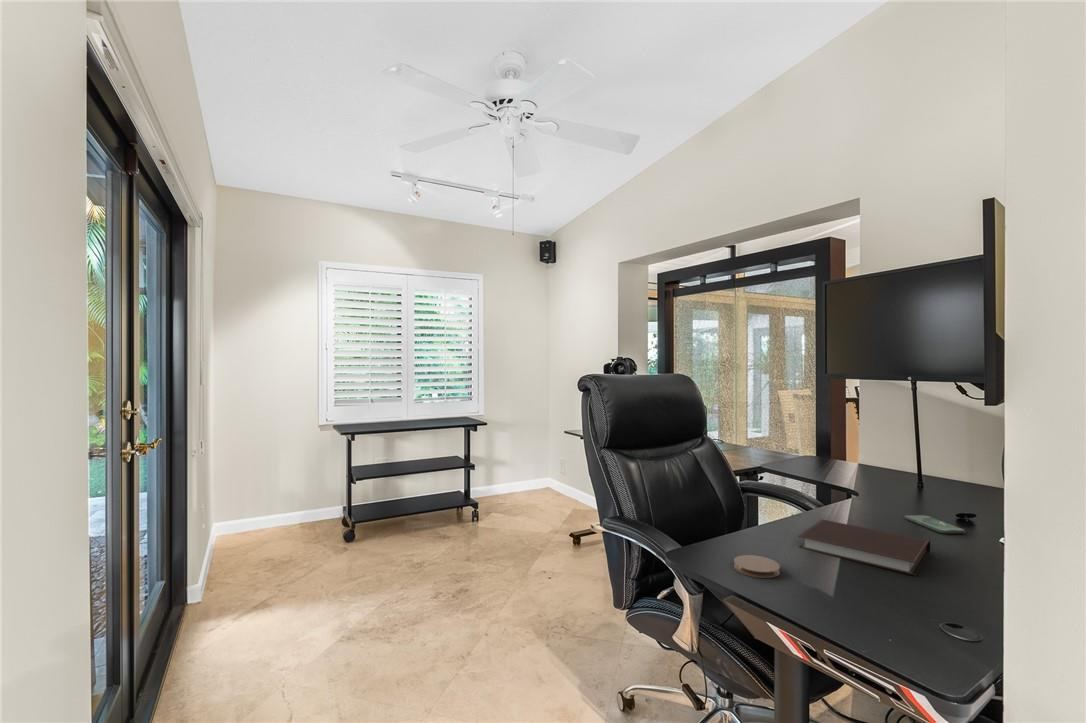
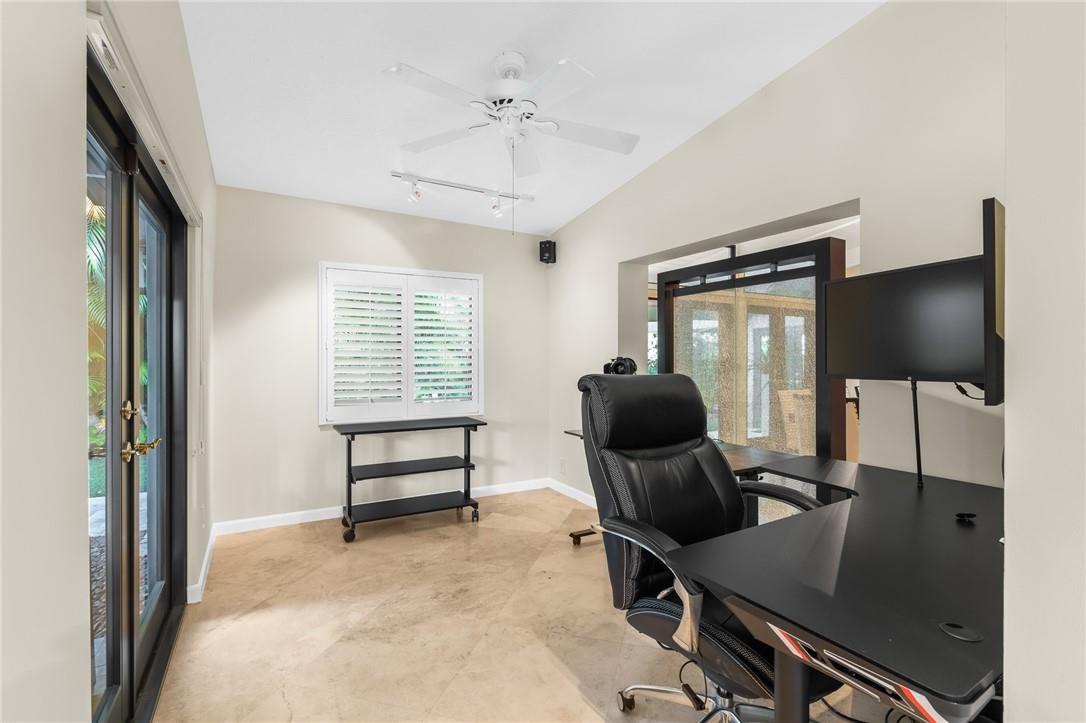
- notebook (863, 543)
- smartphone (933, 523)
- coaster (756, 566)
